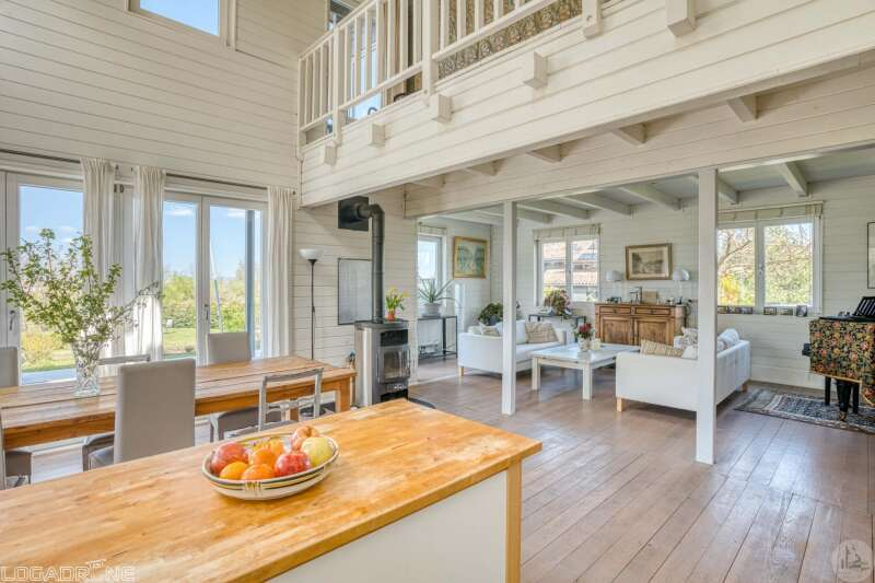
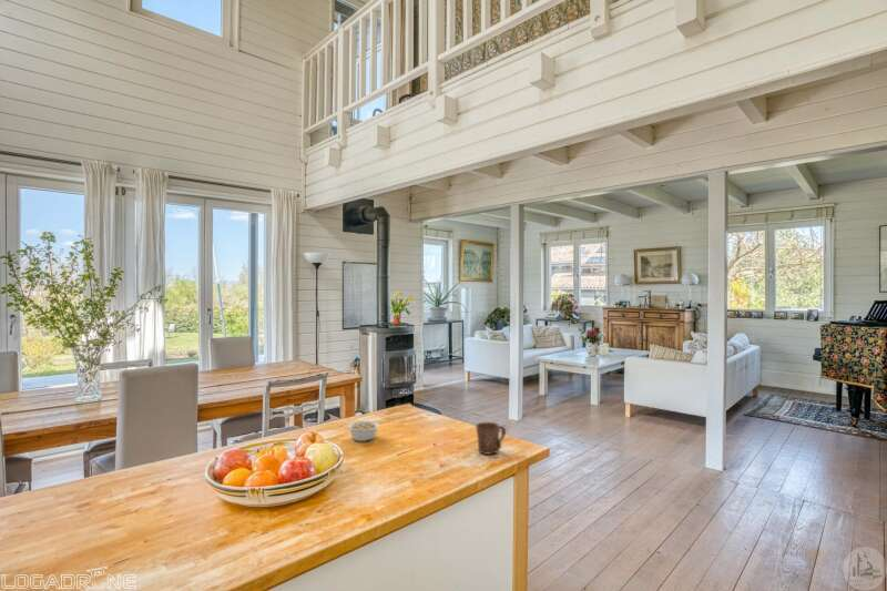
+ legume (364, 430)
+ mug (491, 437)
